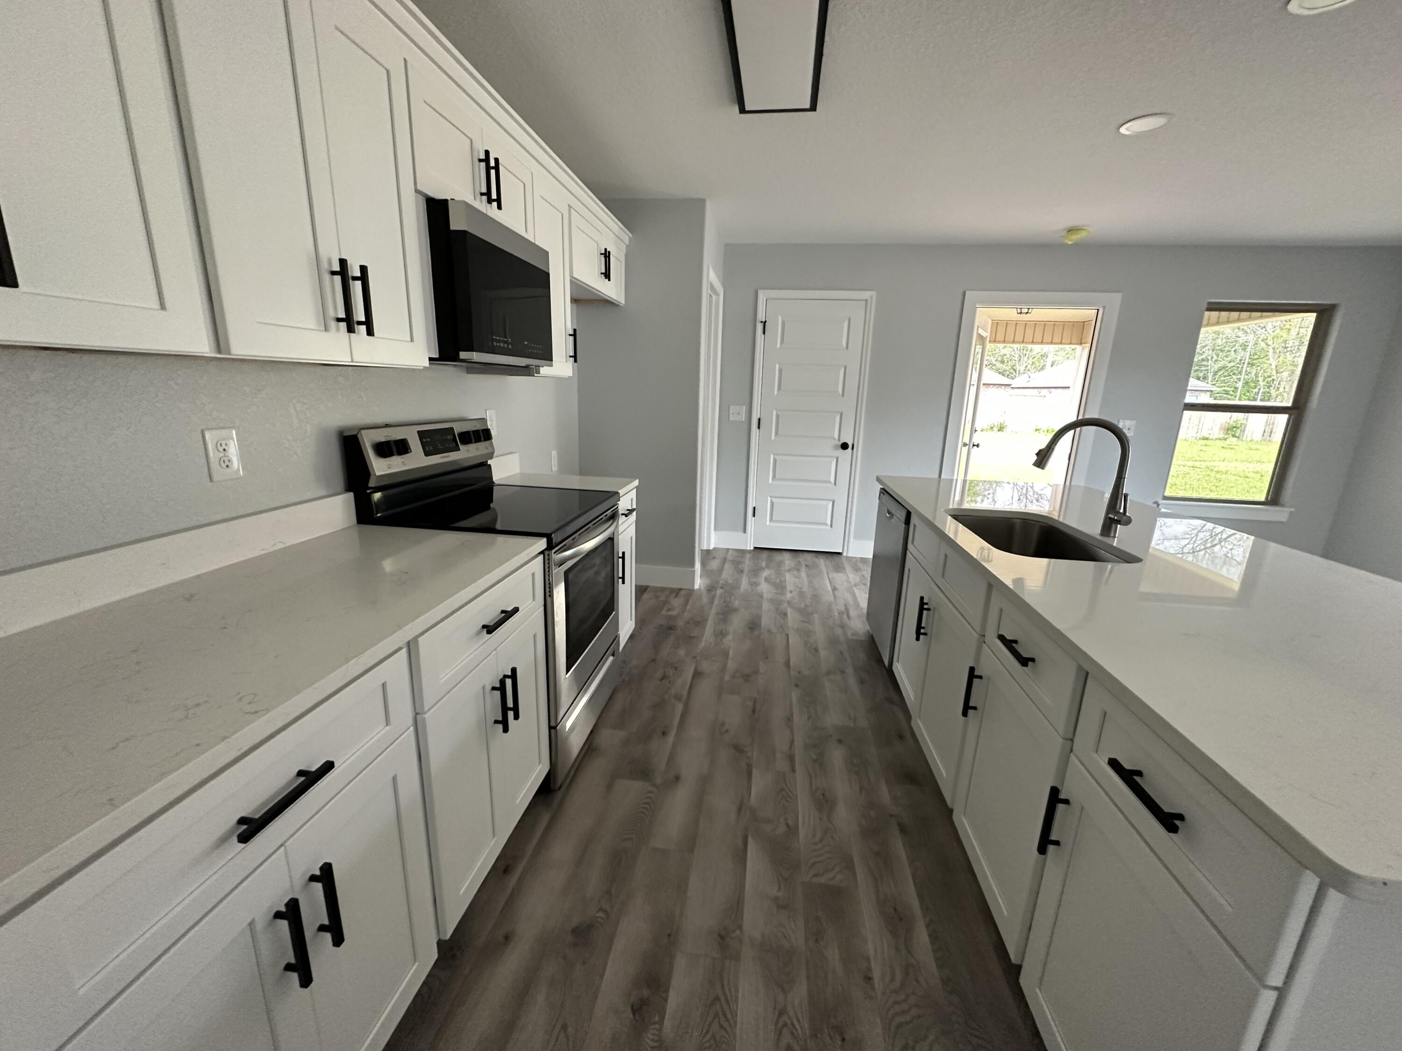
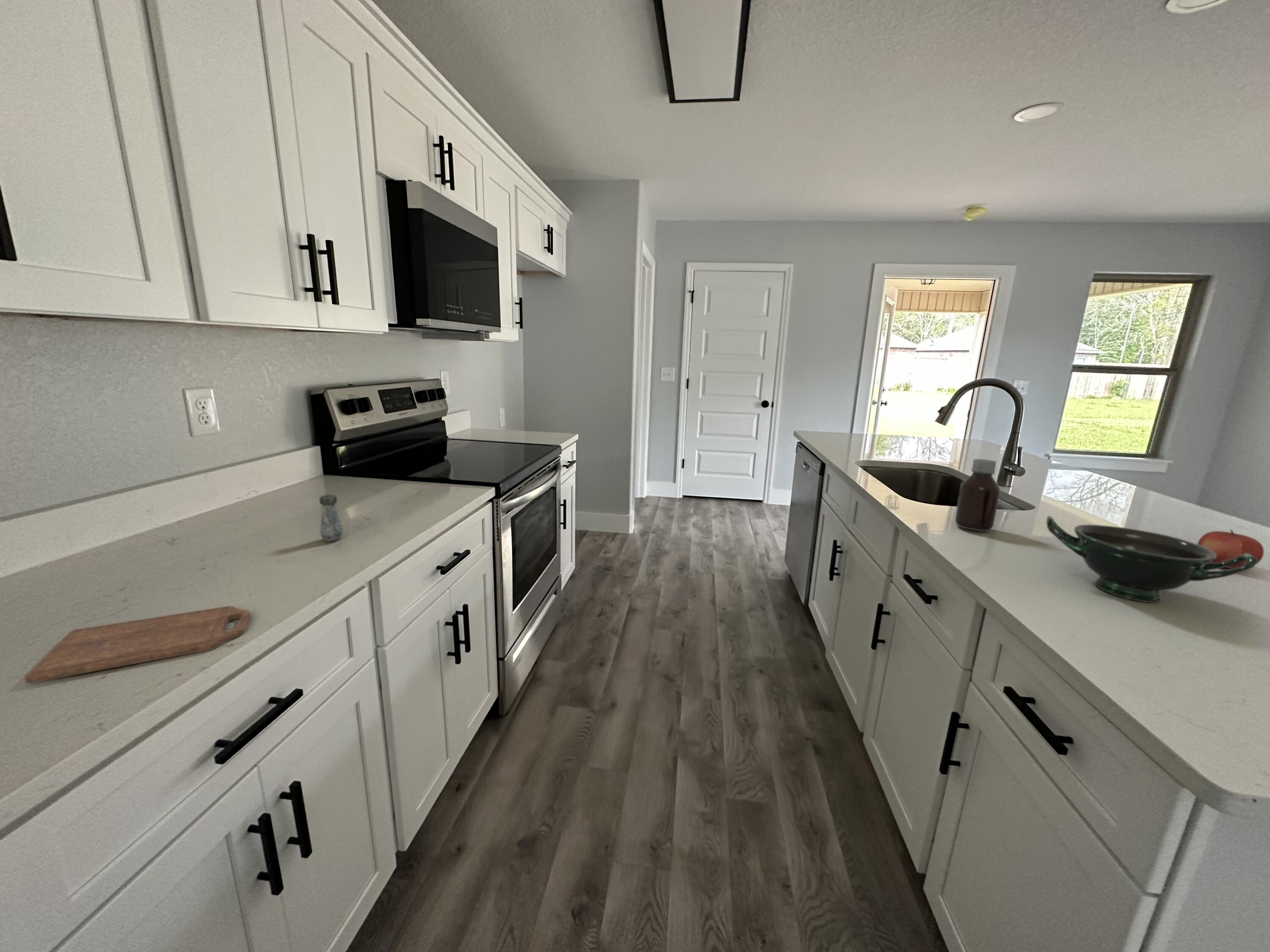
+ salt shaker (330, 517)
+ bowl (1133, 562)
+ cutting board (155, 637)
+ bottle (979, 494)
+ fruit (1229, 548)
